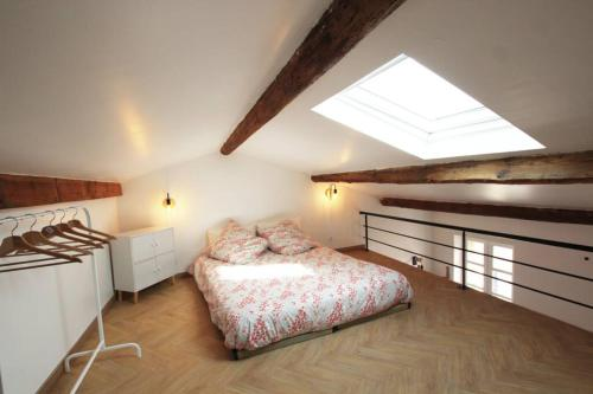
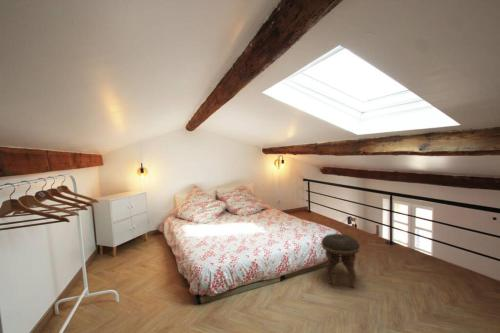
+ footstool (339, 258)
